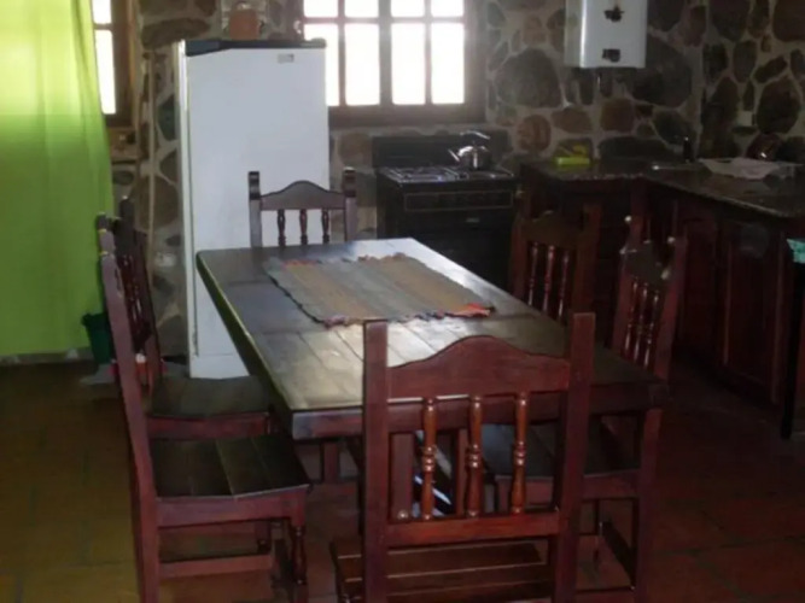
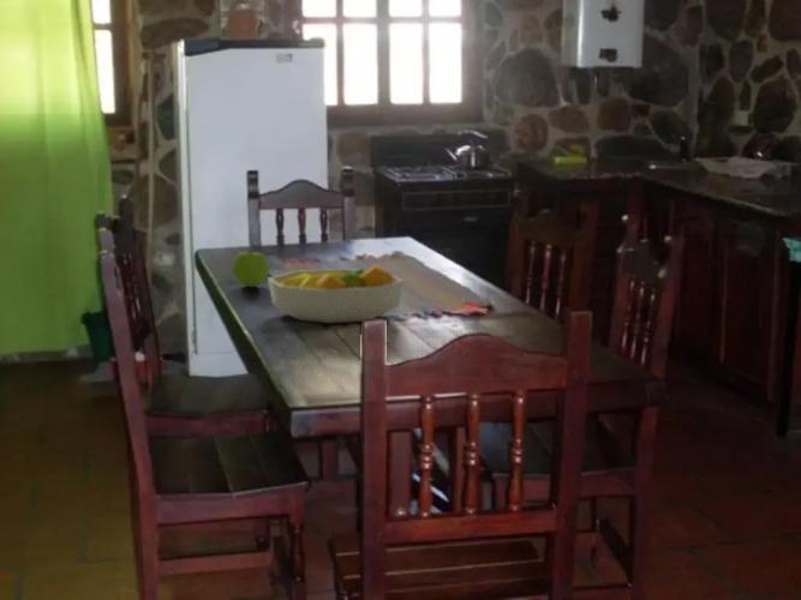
+ apple (250, 269)
+ fruit bowl (335, 288)
